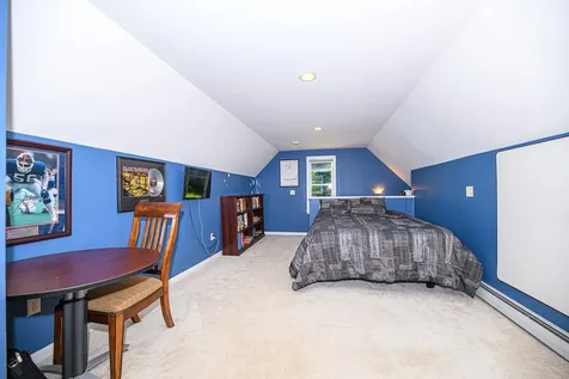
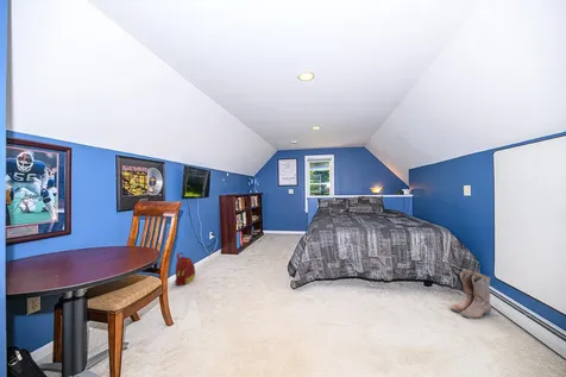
+ backpack (184, 266)
+ boots (470, 291)
